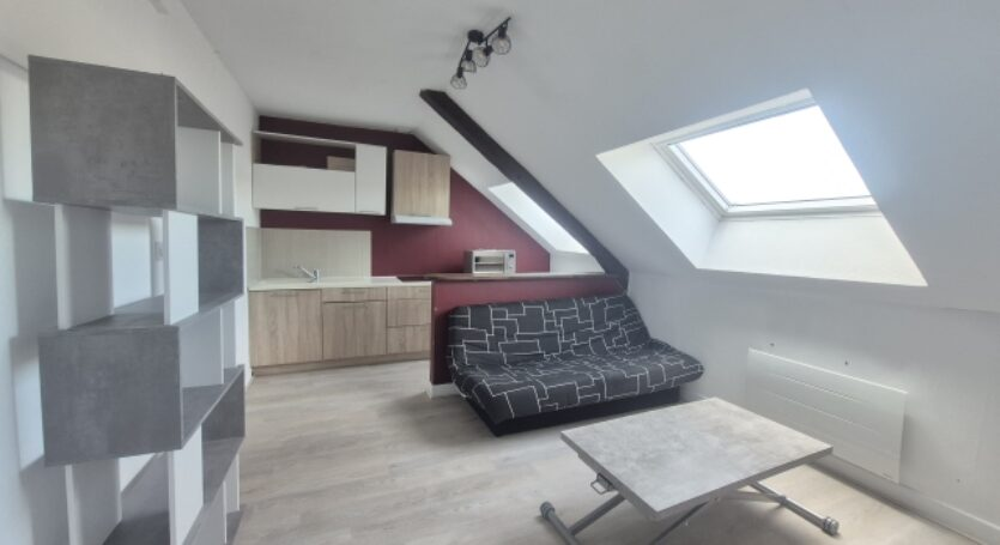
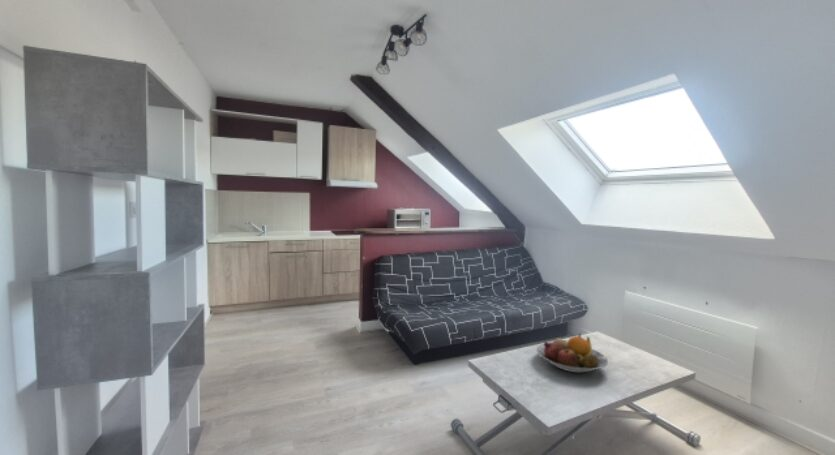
+ fruit bowl (571, 351)
